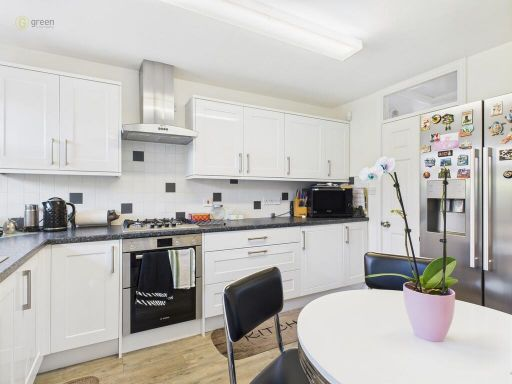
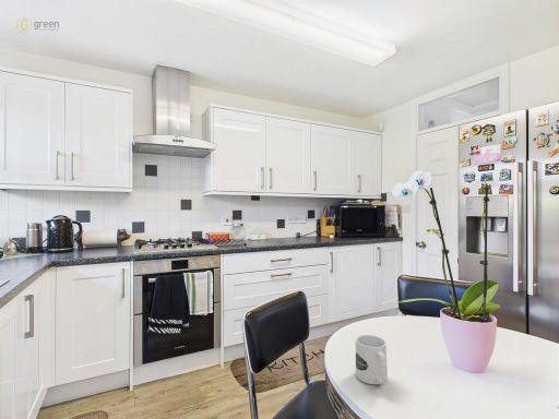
+ mug (373, 361)
